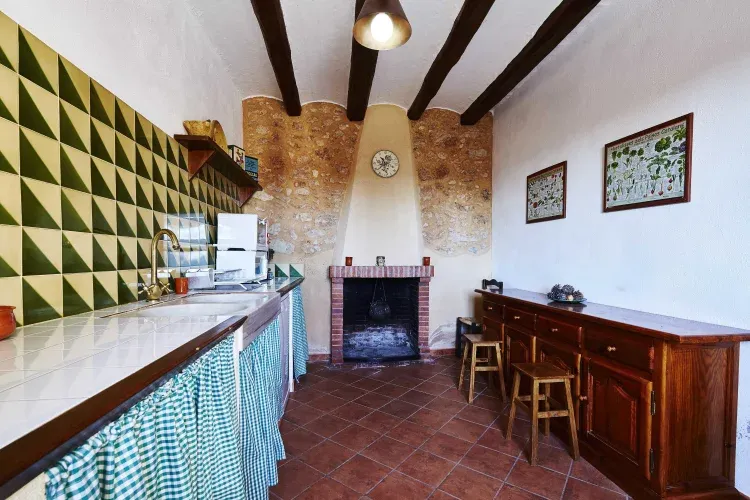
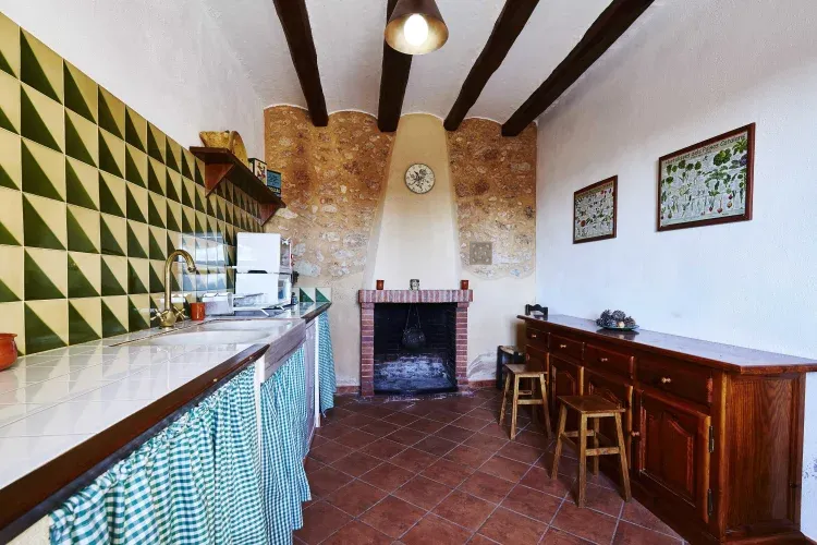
+ wall ornament (480, 253)
